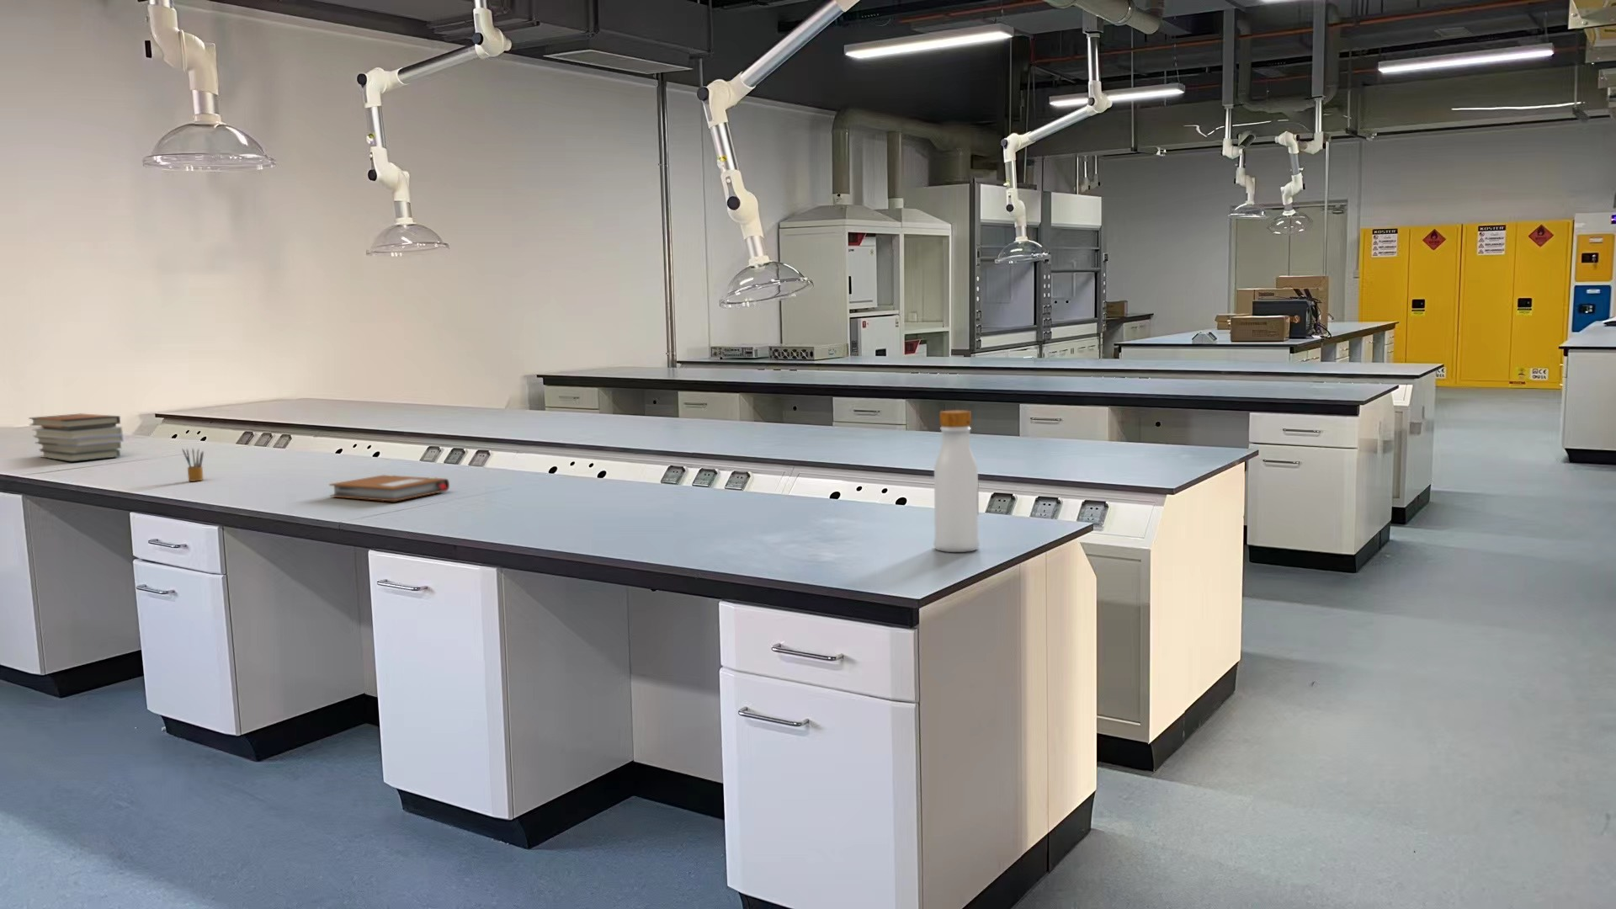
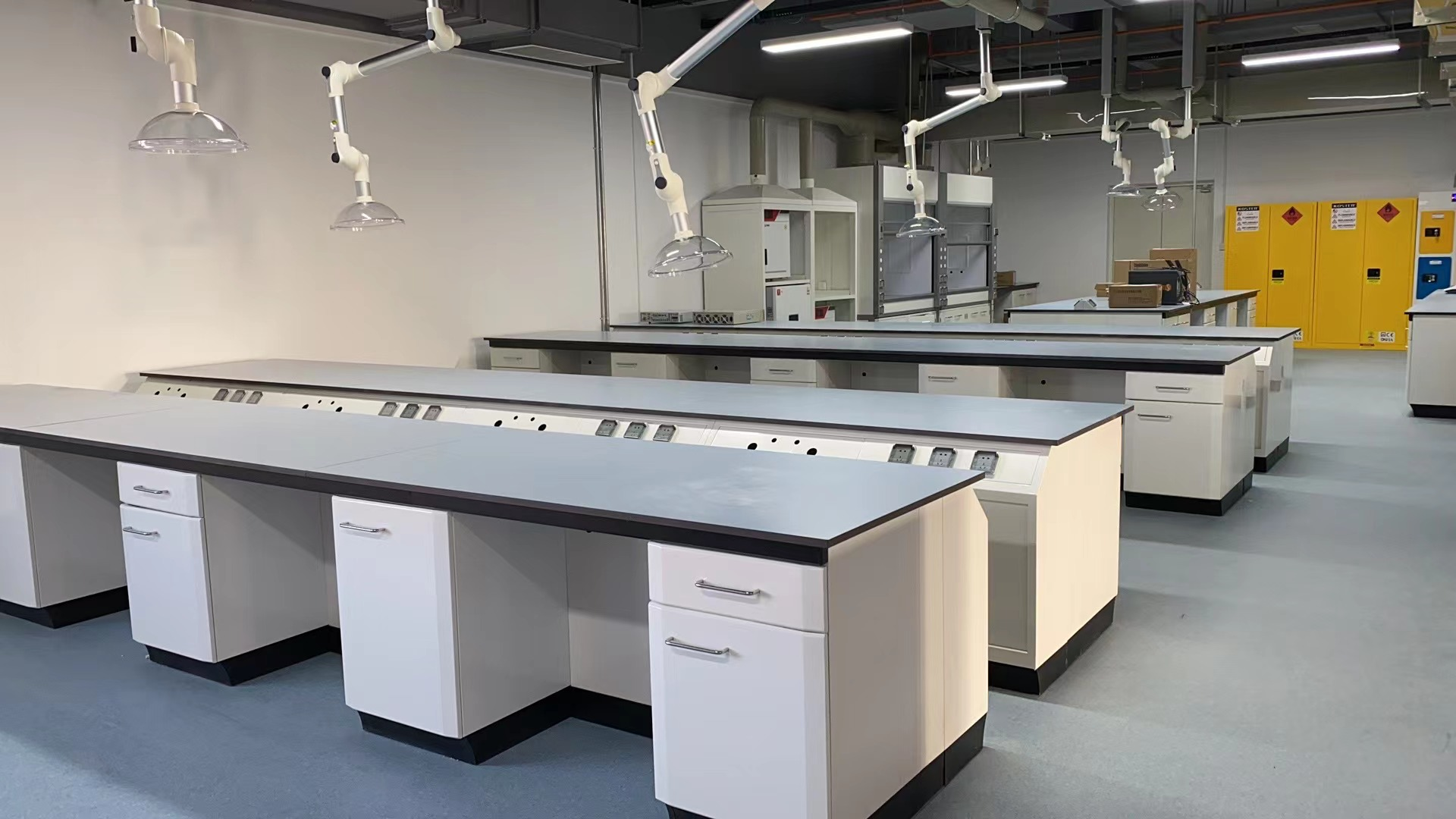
- book stack (78, 437)
- pencil box (193, 463)
- beverage bottle (956, 479)
- notebook (392, 487)
